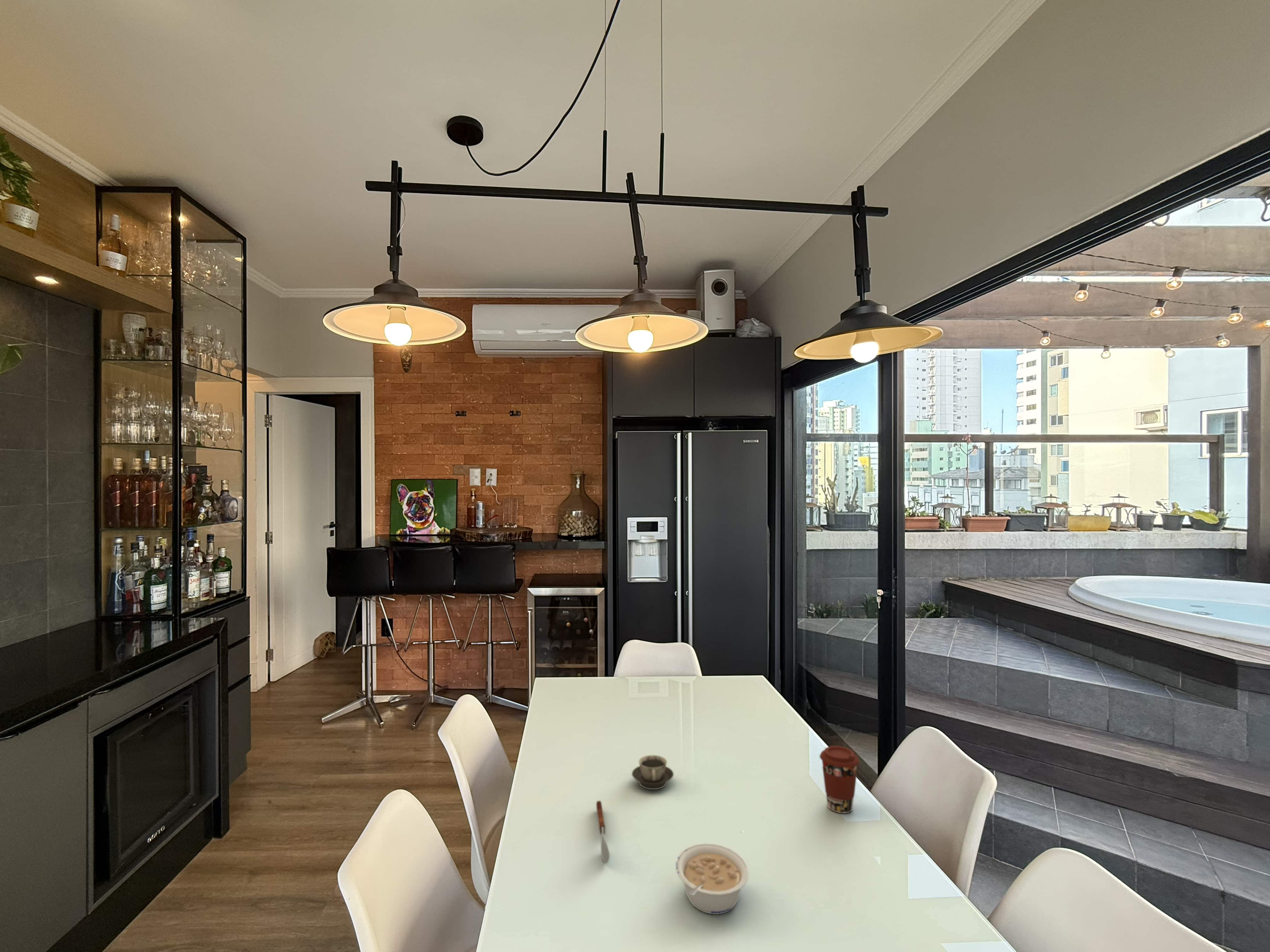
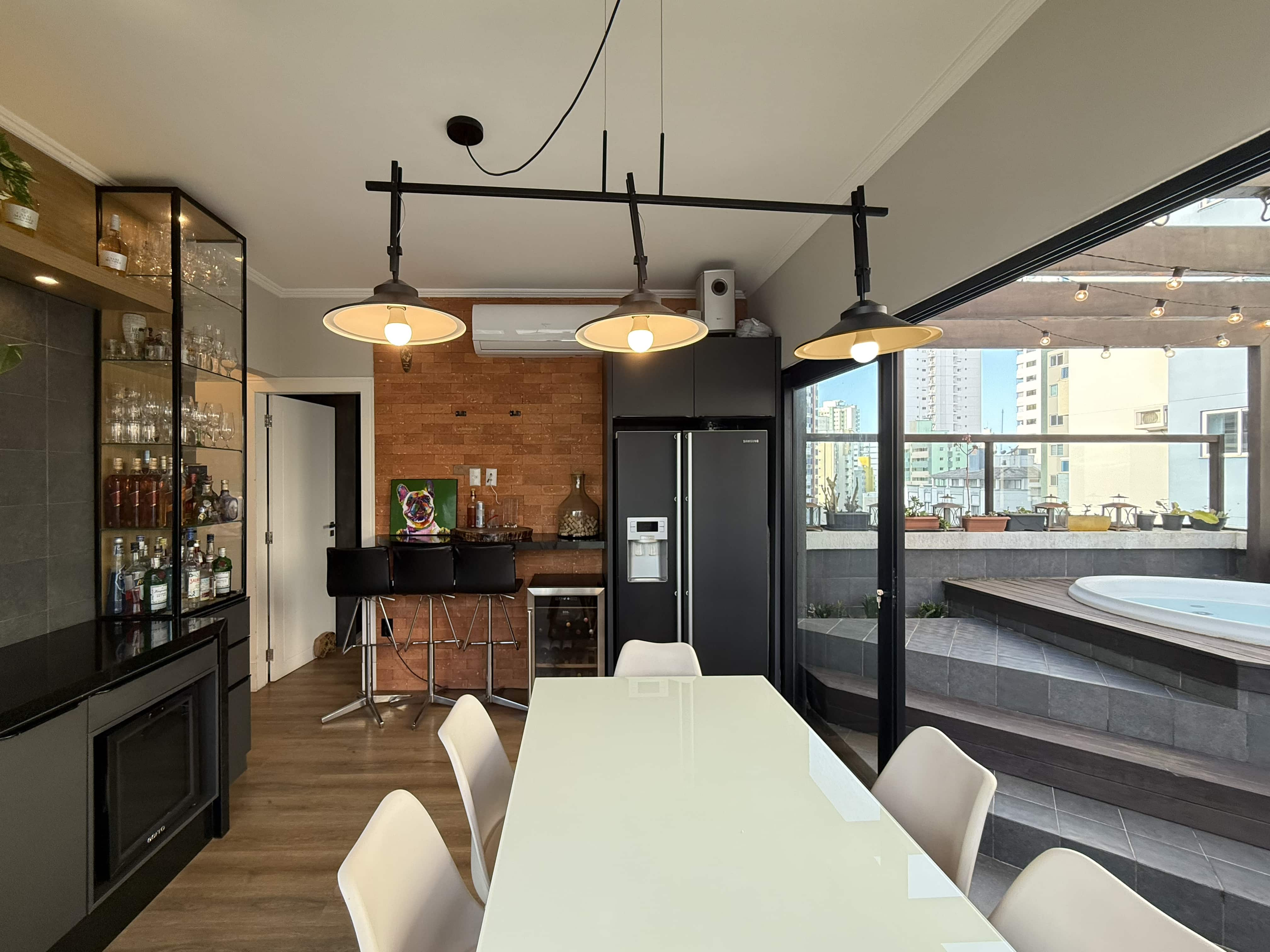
- legume (712, 880)
- soupspoon (602, 824)
- cup (653, 772)
- coffee cup (839, 779)
